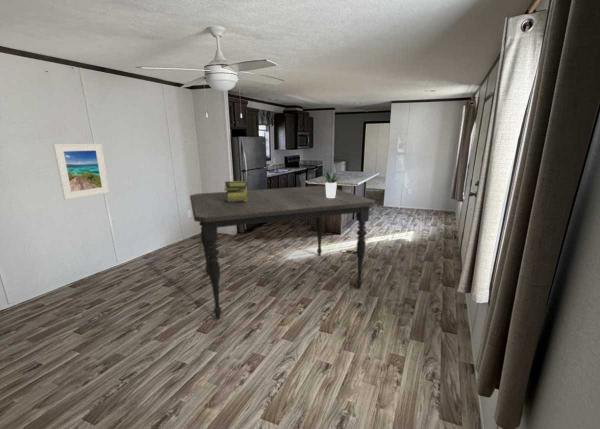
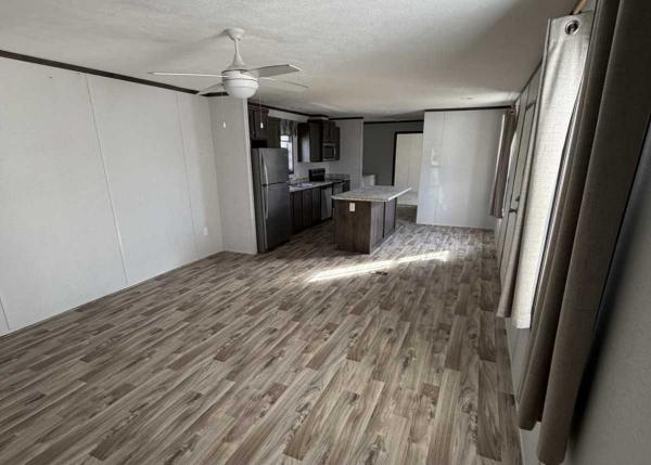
- dining table (274, 221)
- potted plant (330, 184)
- stack of books (235, 190)
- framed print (83, 170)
